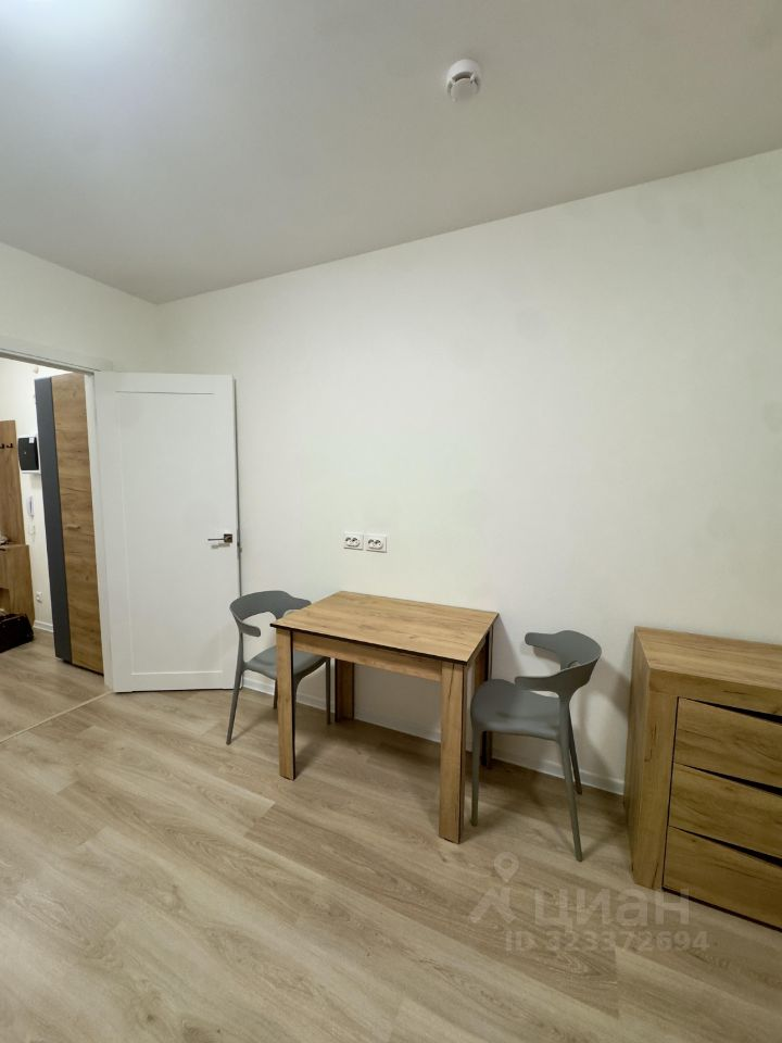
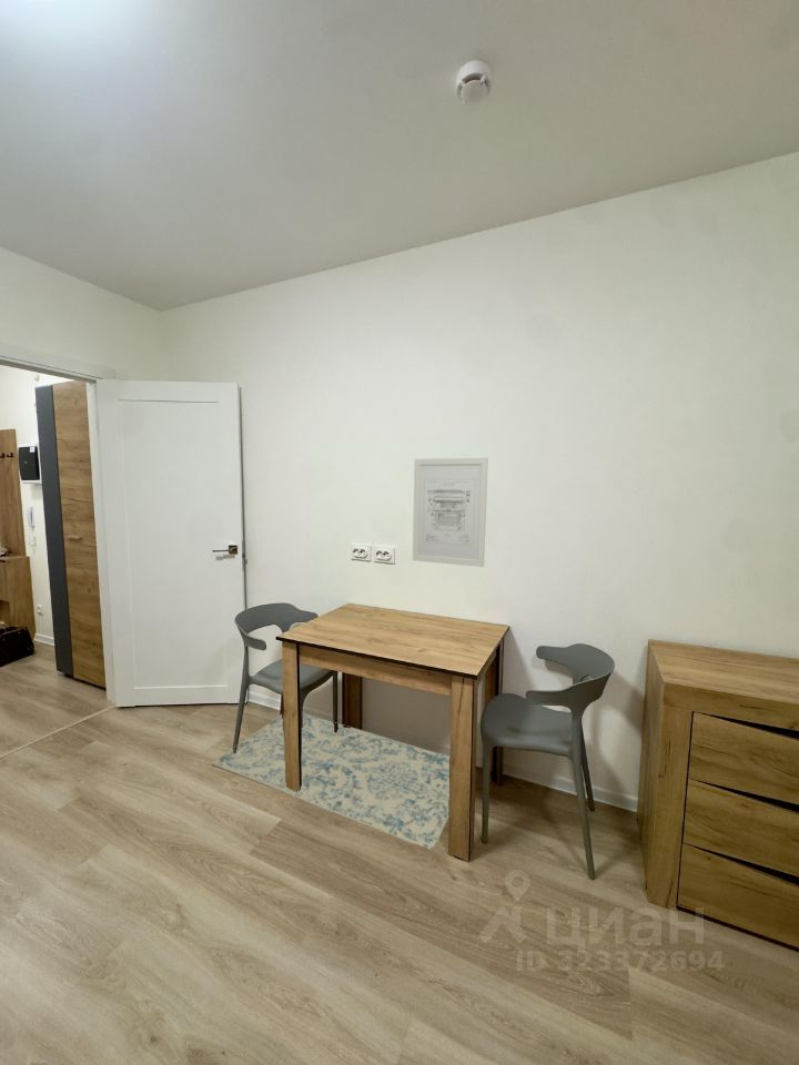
+ wall art (448, 511)
+ rug (343, 763)
